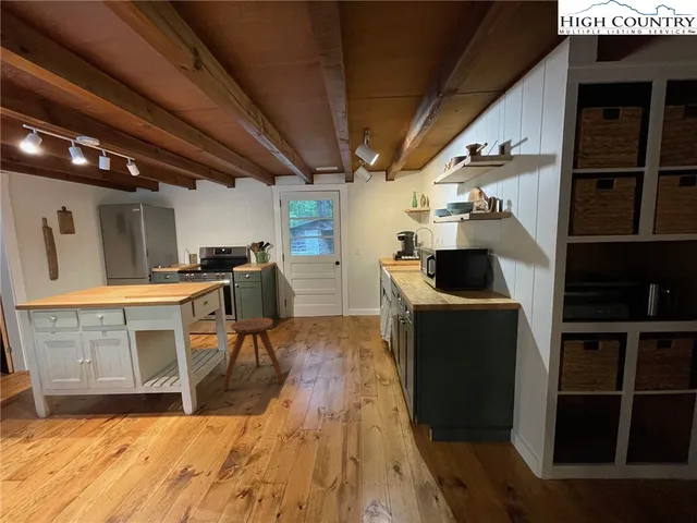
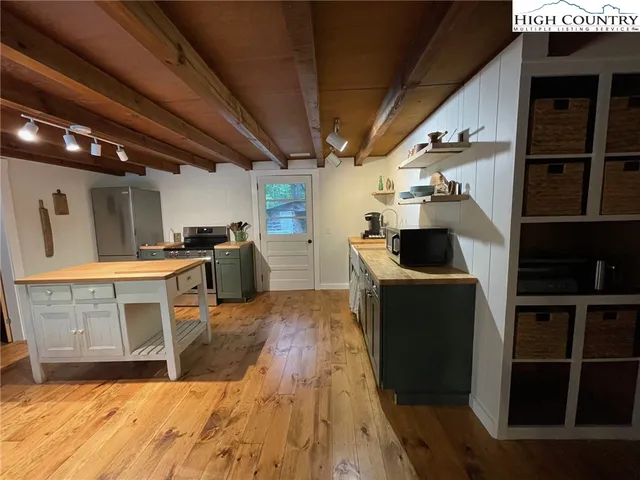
- stool (256, 353)
